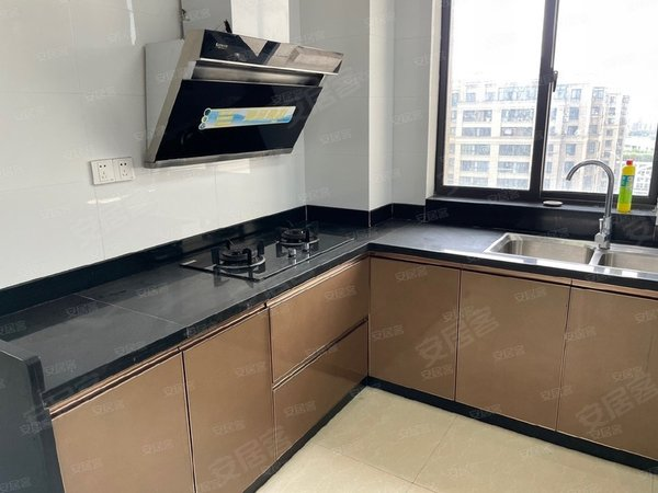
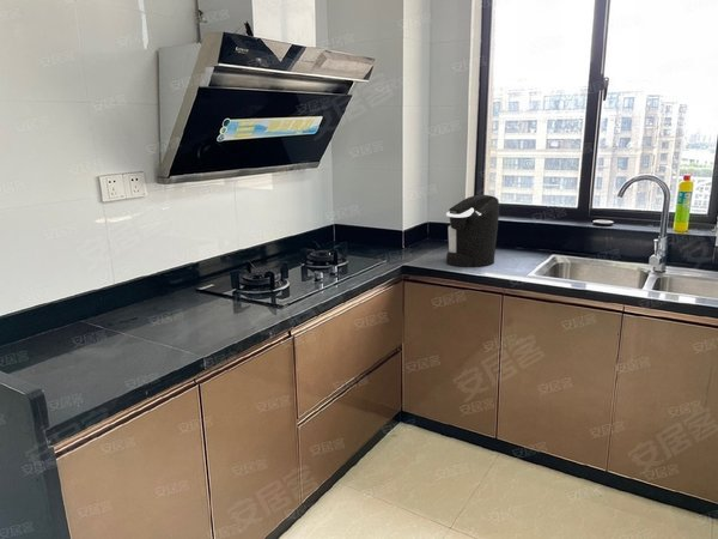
+ coffee maker (469, 229)
